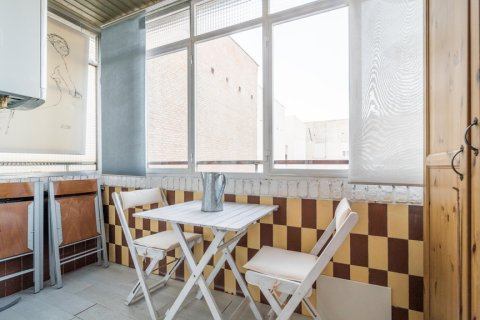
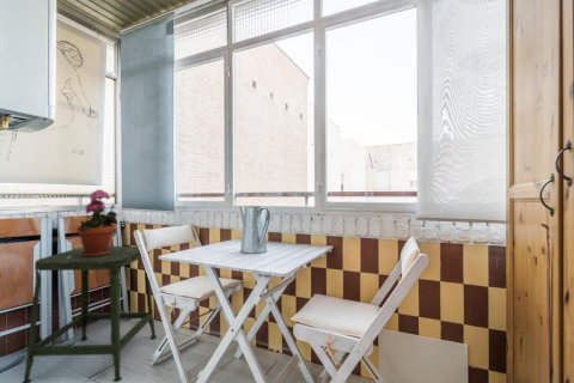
+ potted plant (97, 221)
+ stool (98, 314)
